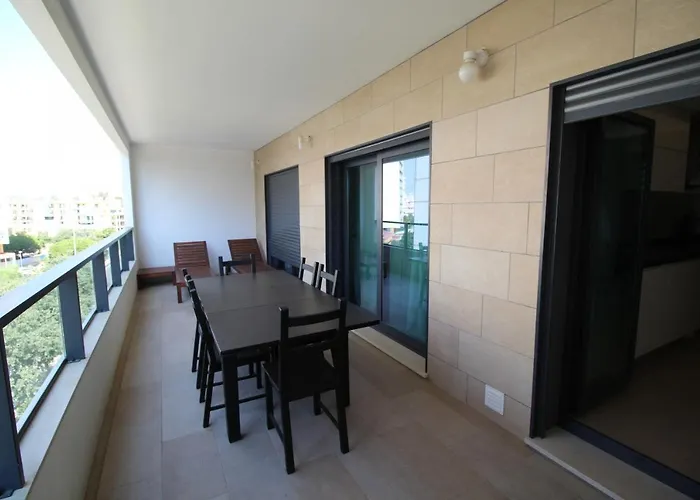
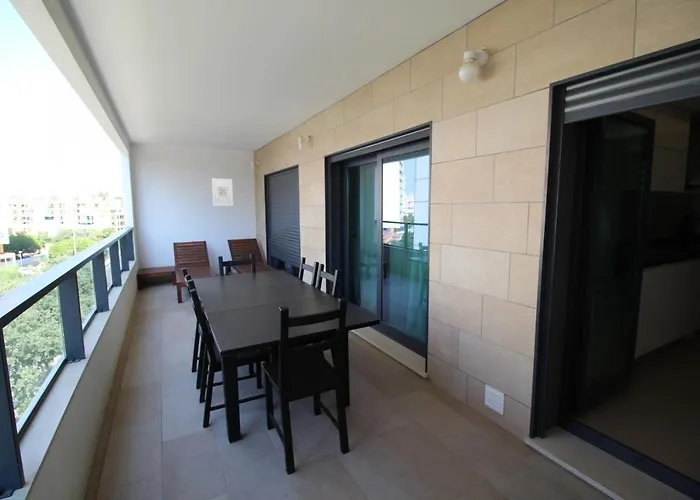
+ wall art (222, 192)
